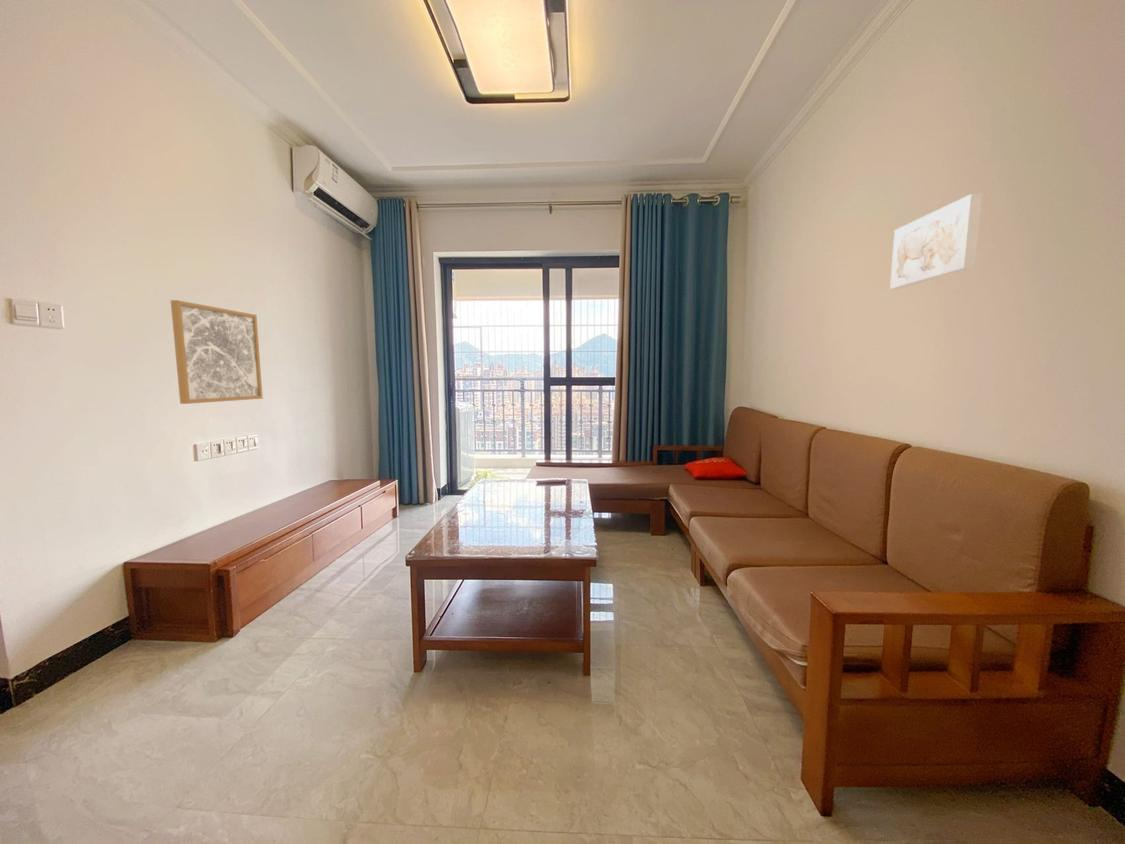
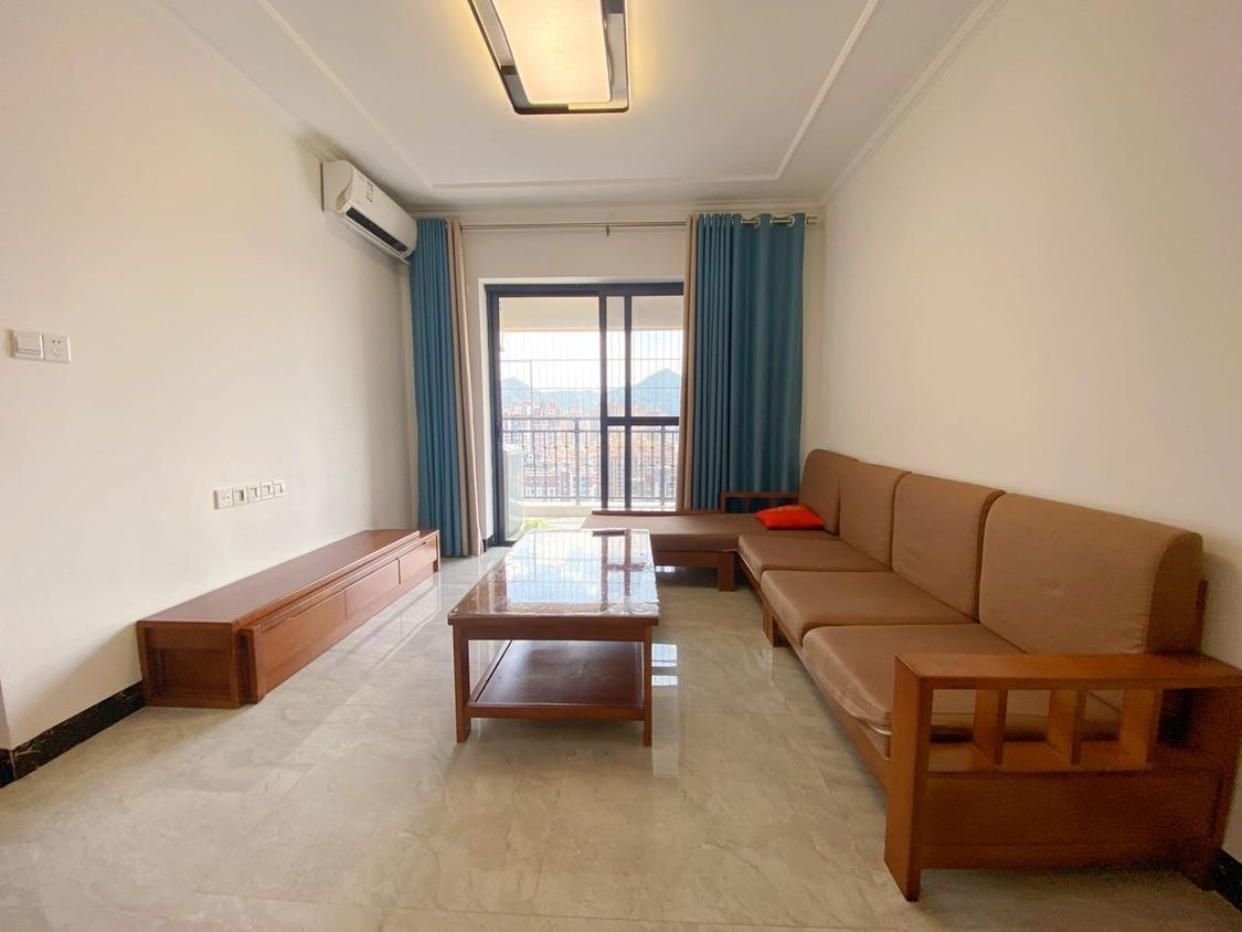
- wall art (930, 247)
- wall art (221, 355)
